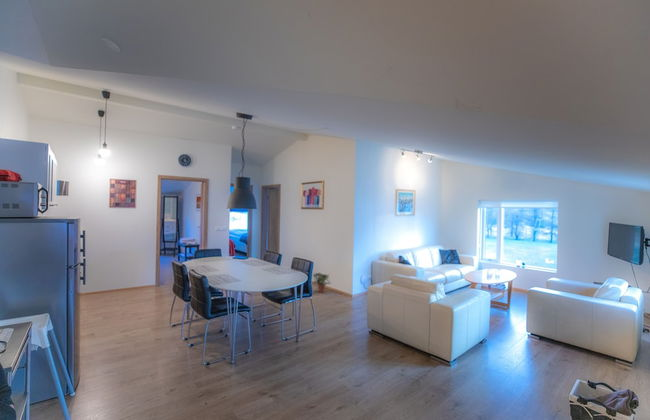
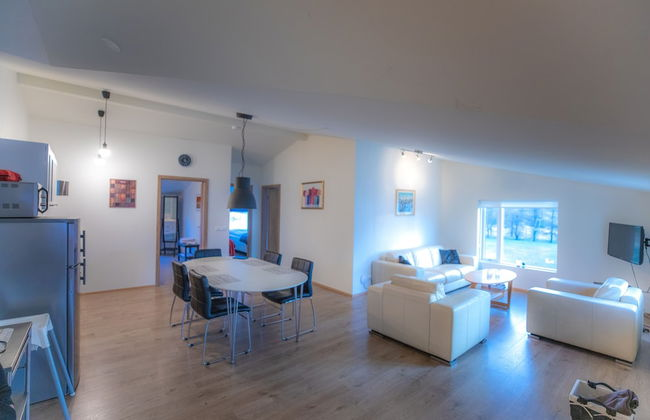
- potted plant (321, 281)
